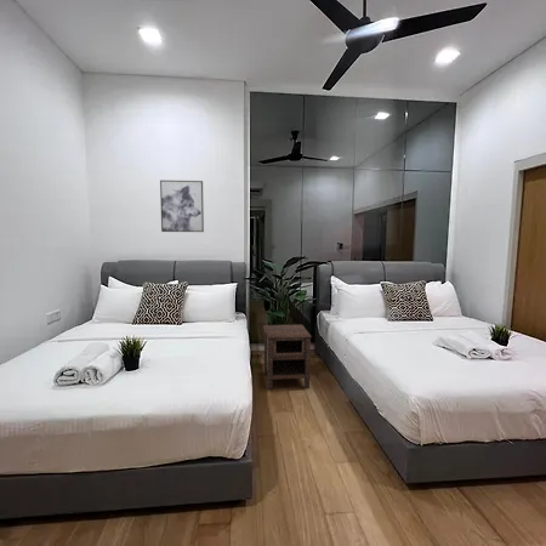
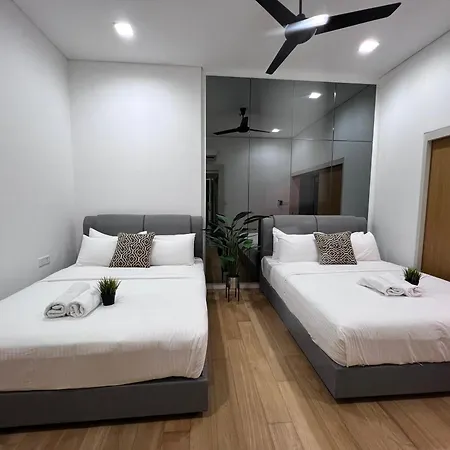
- nightstand (285, 354)
- wall art (182, 206)
